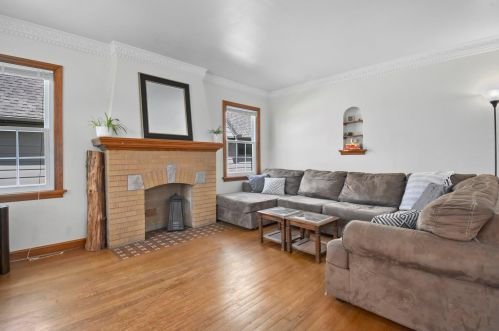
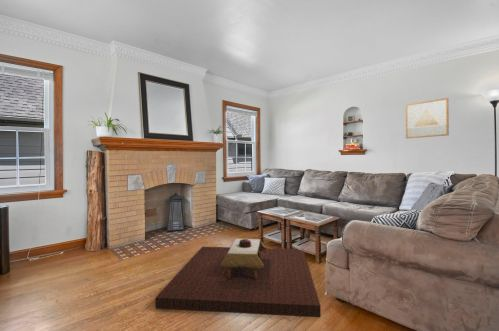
+ wall art (426, 119)
+ coffee table (245, 258)
